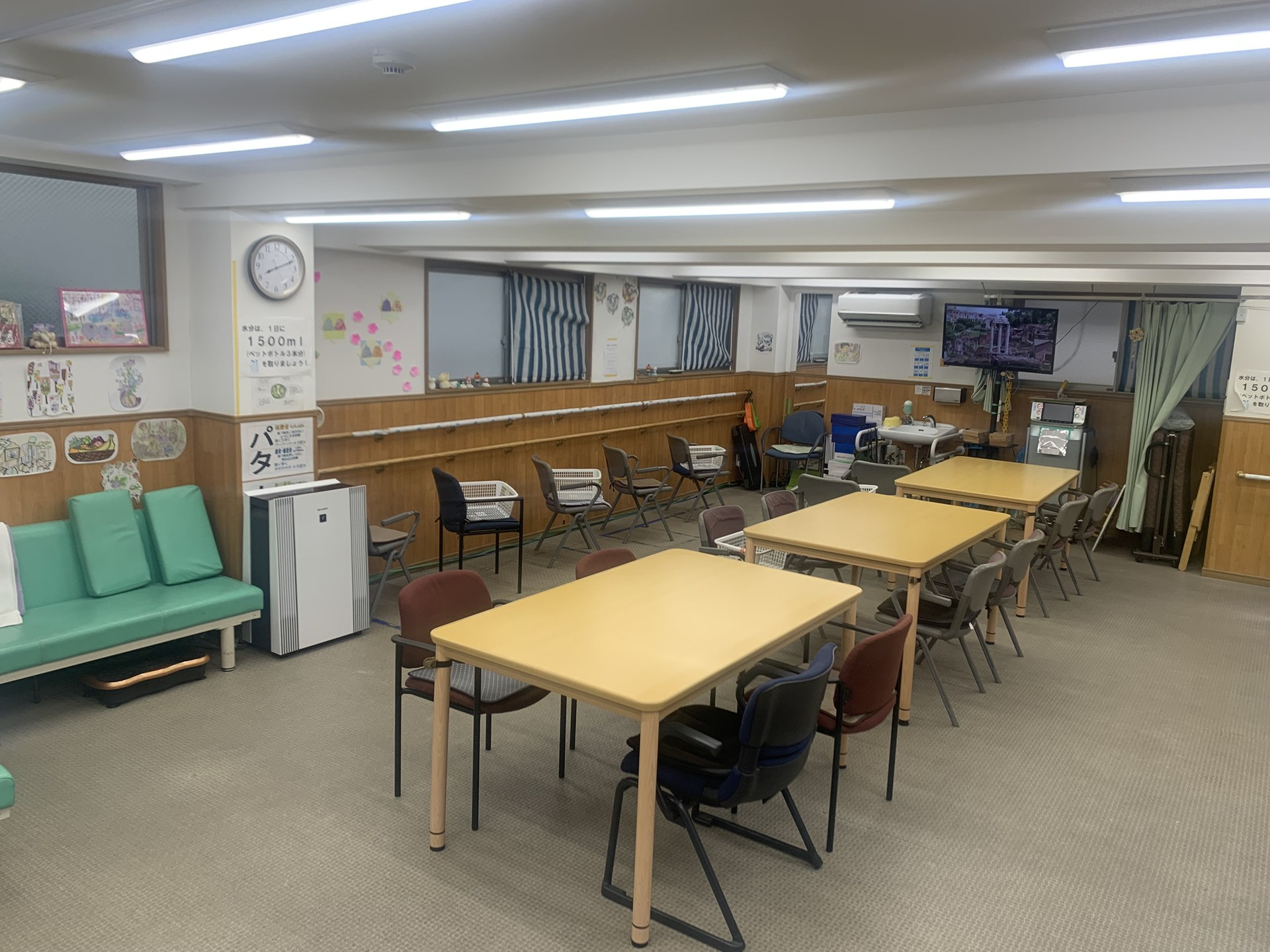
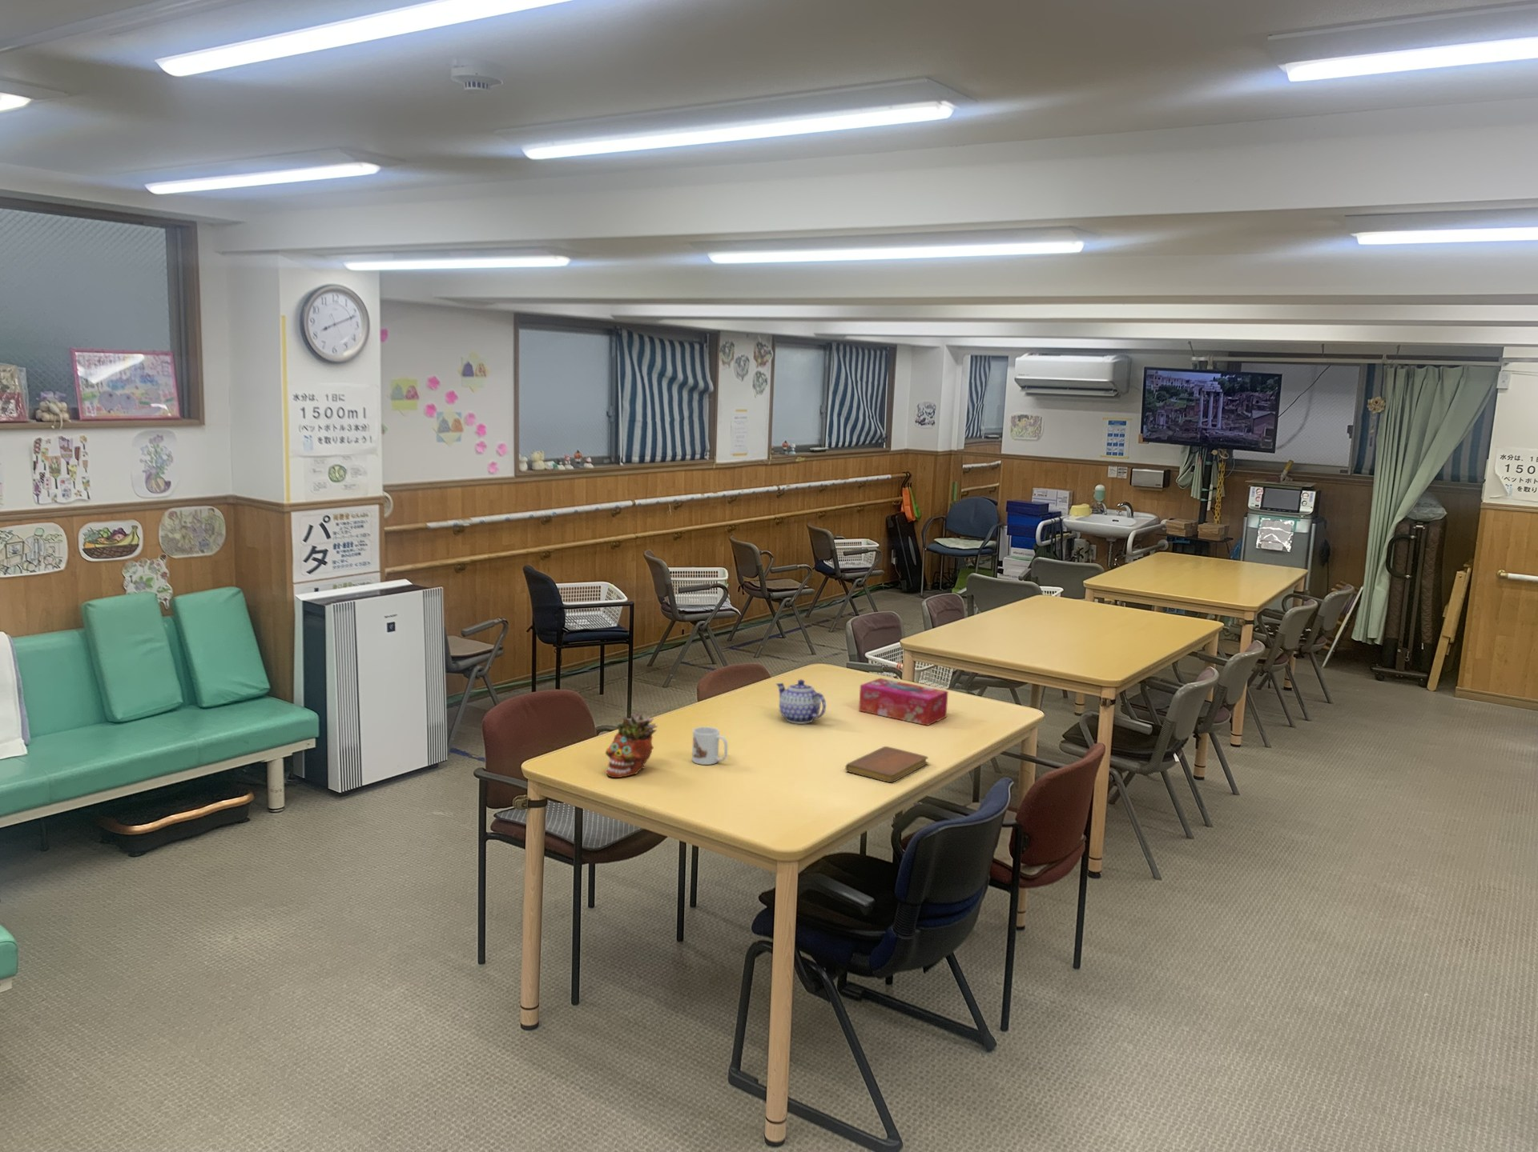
+ notebook (886, 764)
+ succulent planter (631, 743)
+ mug (711, 747)
+ teapot (799, 699)
+ tissue box (902, 701)
